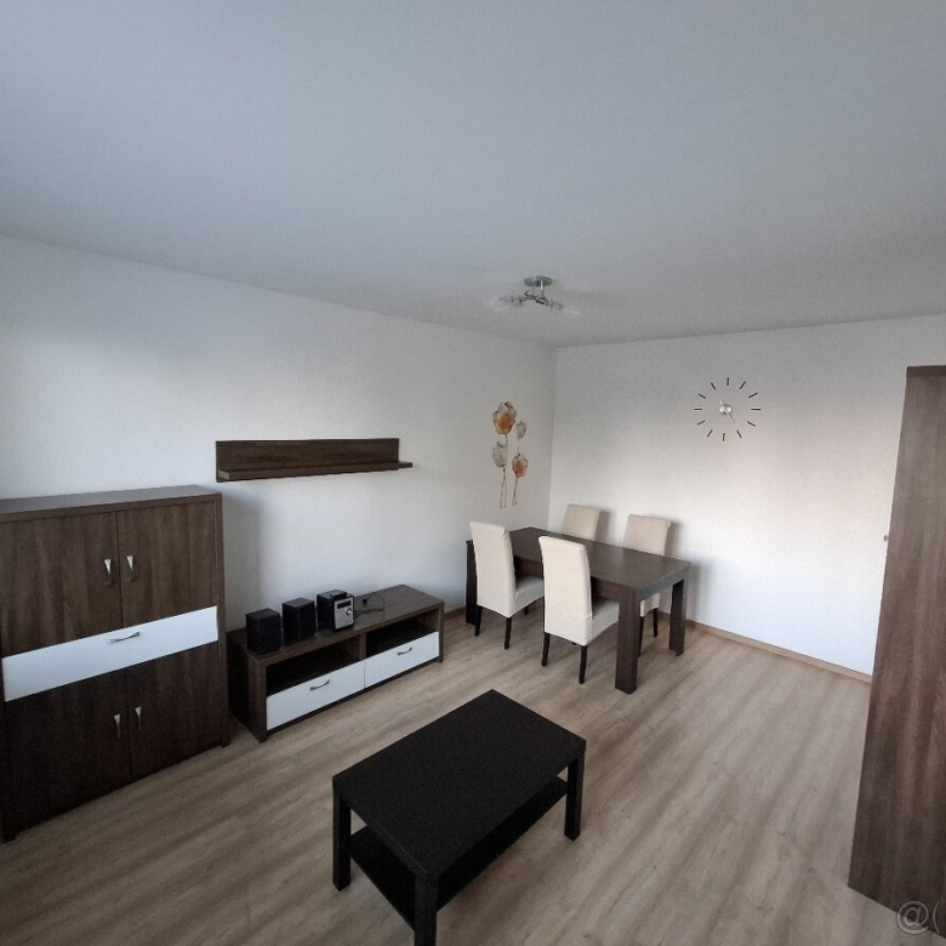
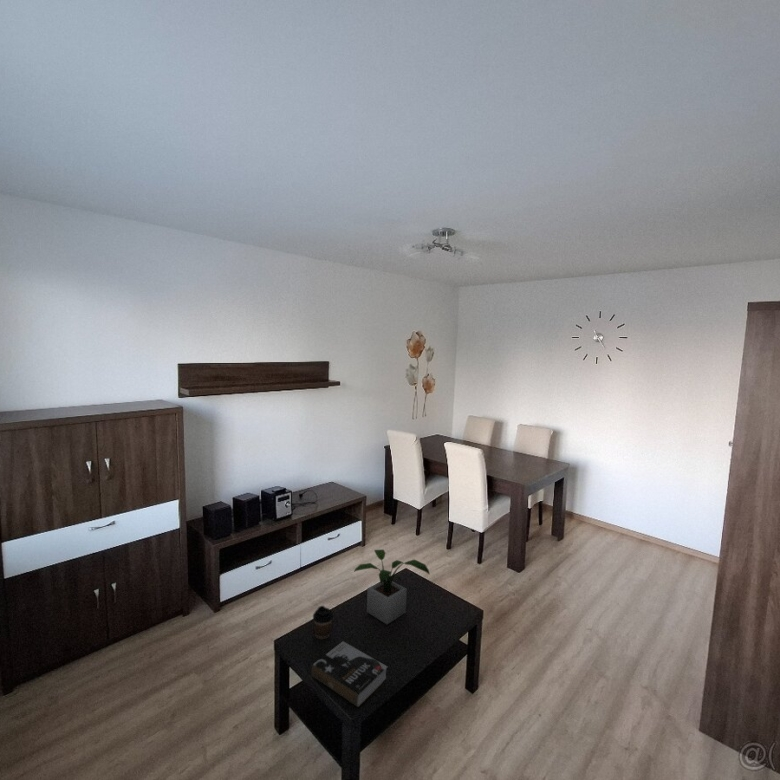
+ potted plant (389, 586)
+ book (349, 671)
+ coffee cup (322, 621)
